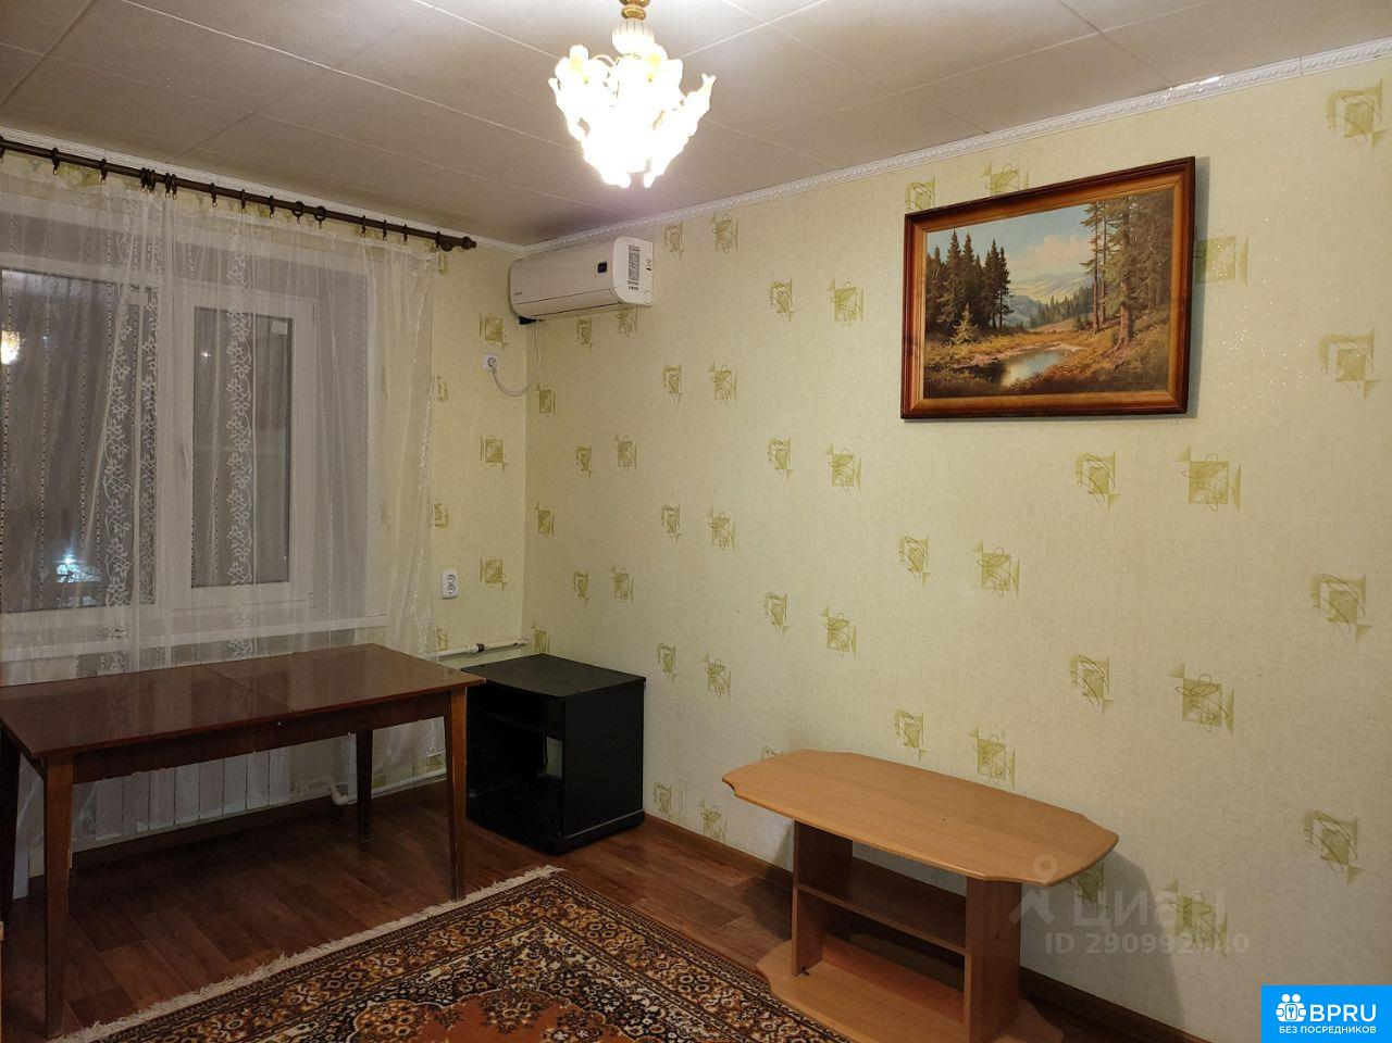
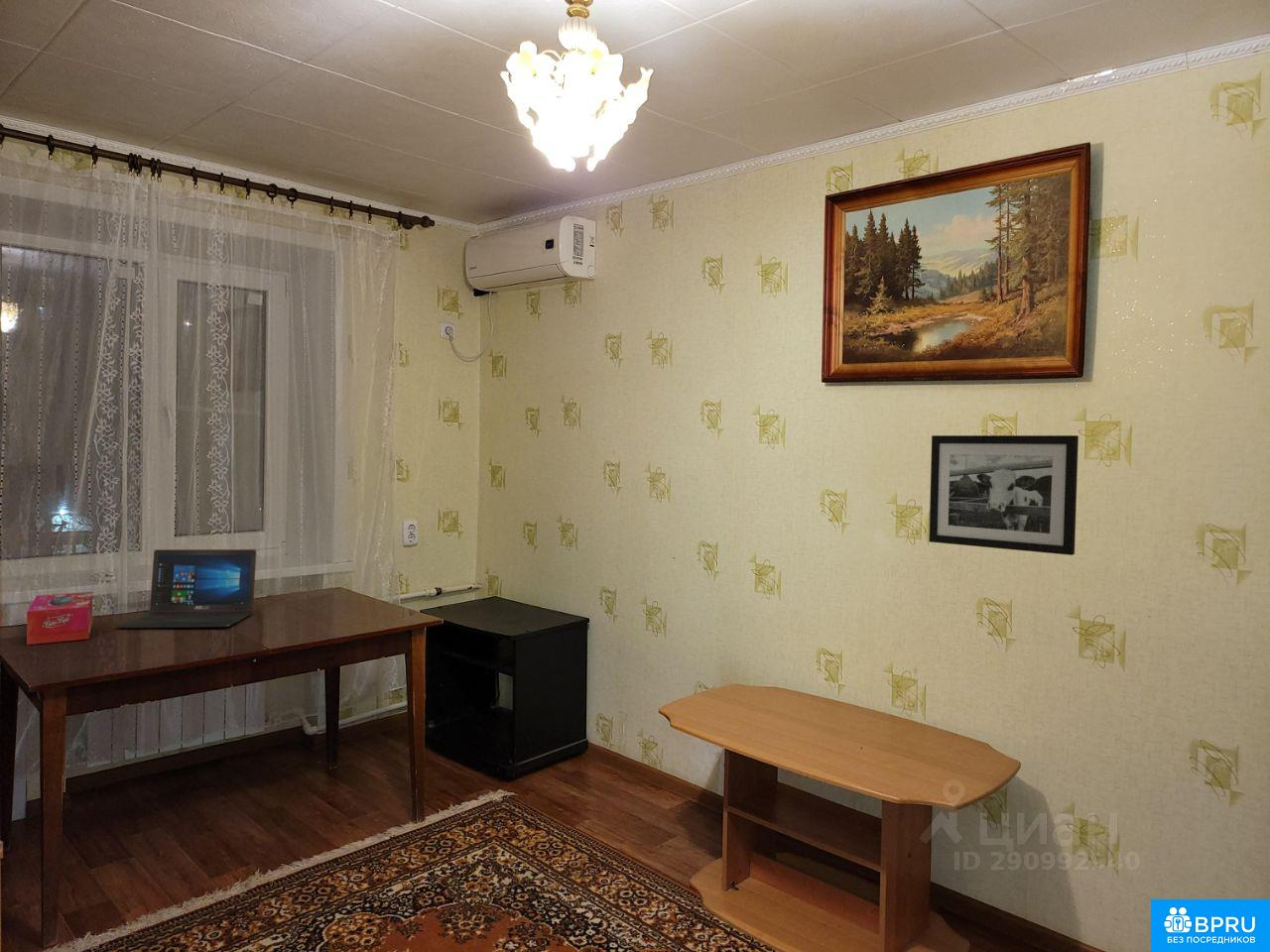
+ tissue box (62, 616)
+ picture frame (999, 492)
+ laptop (190, 587)
